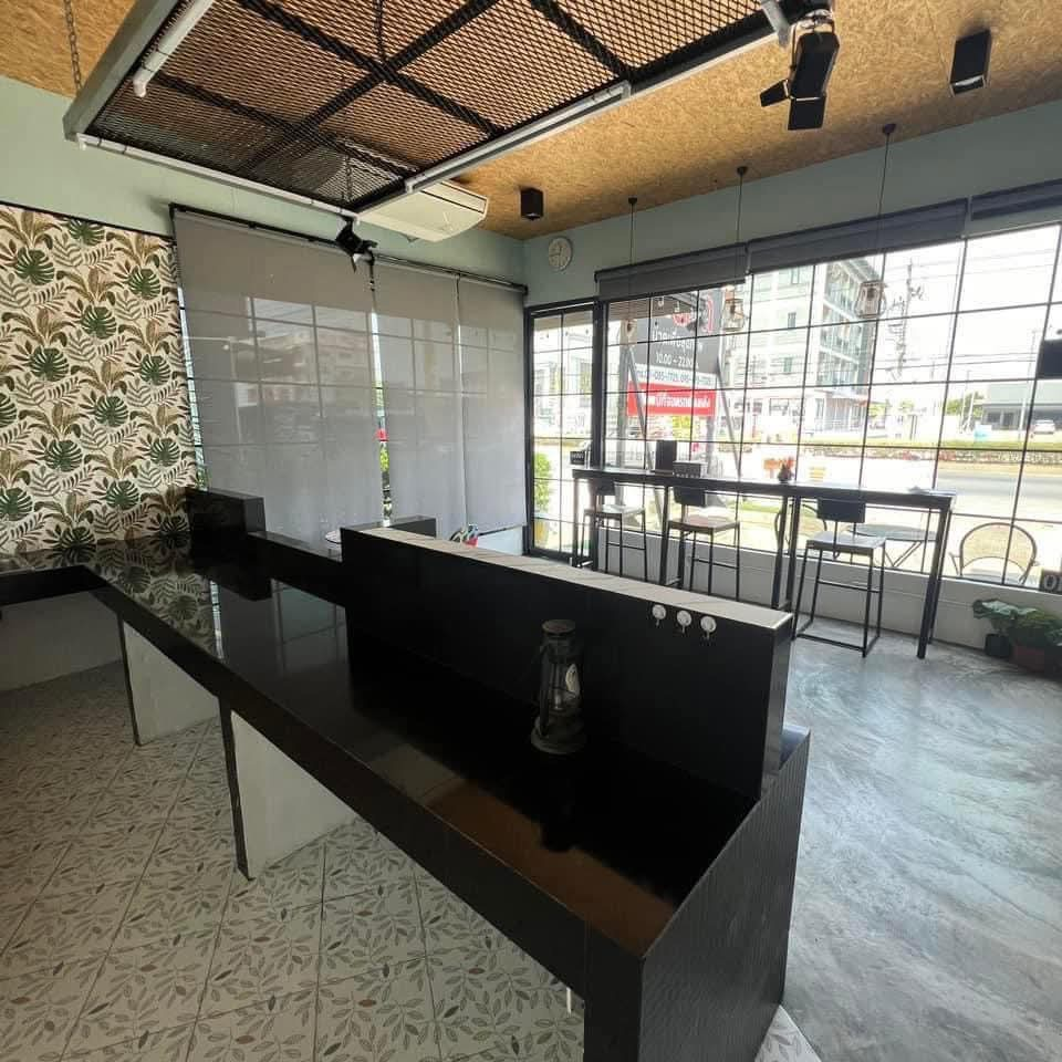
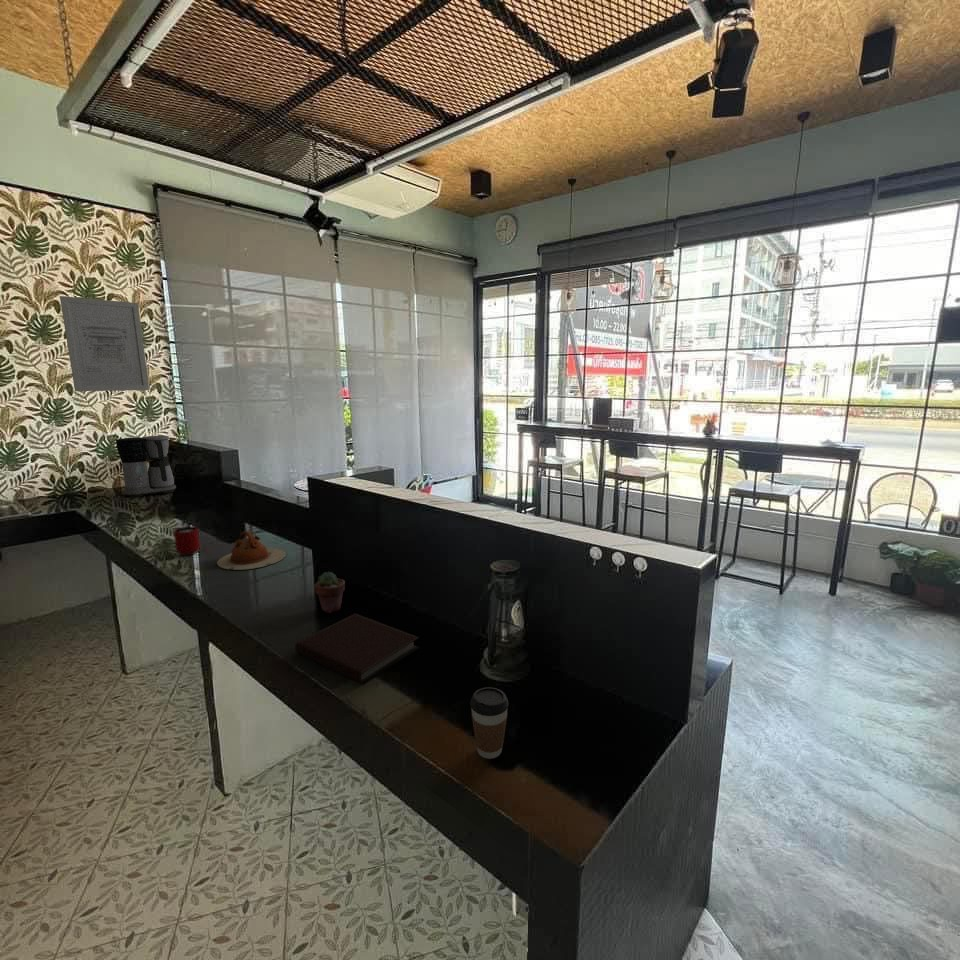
+ notebook (358, 645)
+ mug (186, 540)
+ coffee maker (146, 465)
+ teapot (251, 544)
+ wall art (107, 346)
+ potted succulent (330, 590)
+ coffee cup (489, 723)
